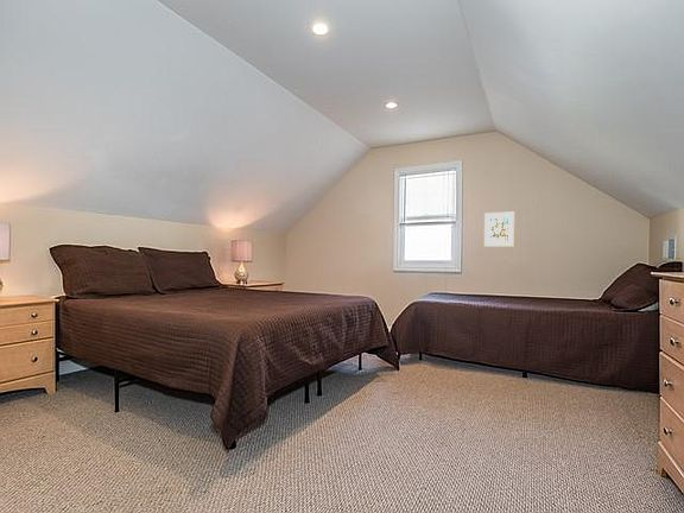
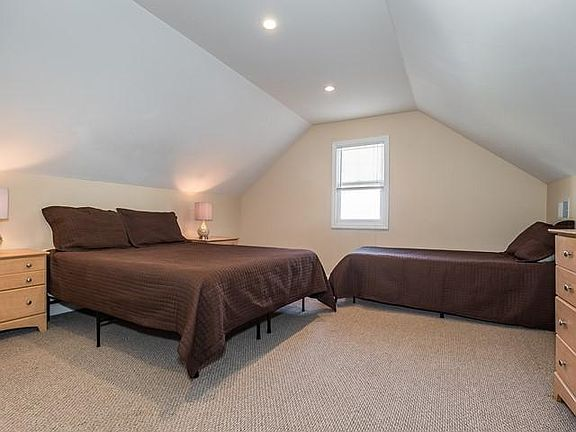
- wall art (499, 229)
